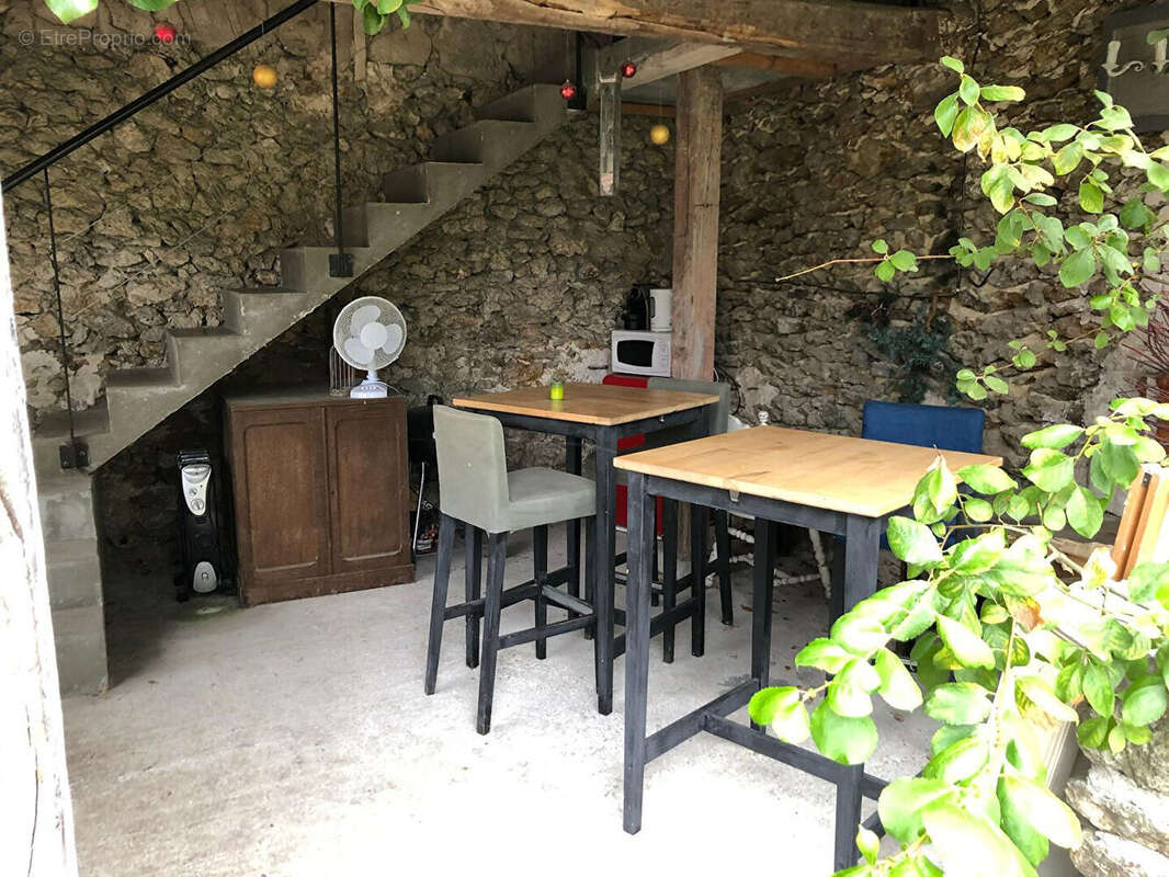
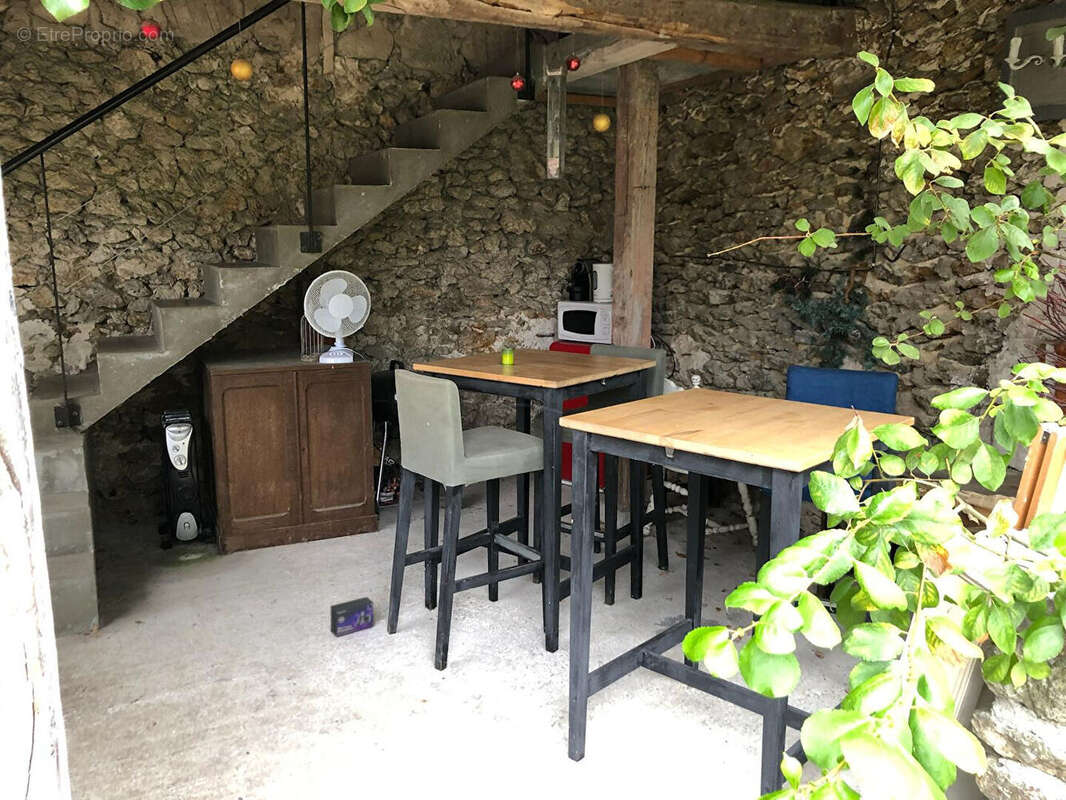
+ box (352, 616)
